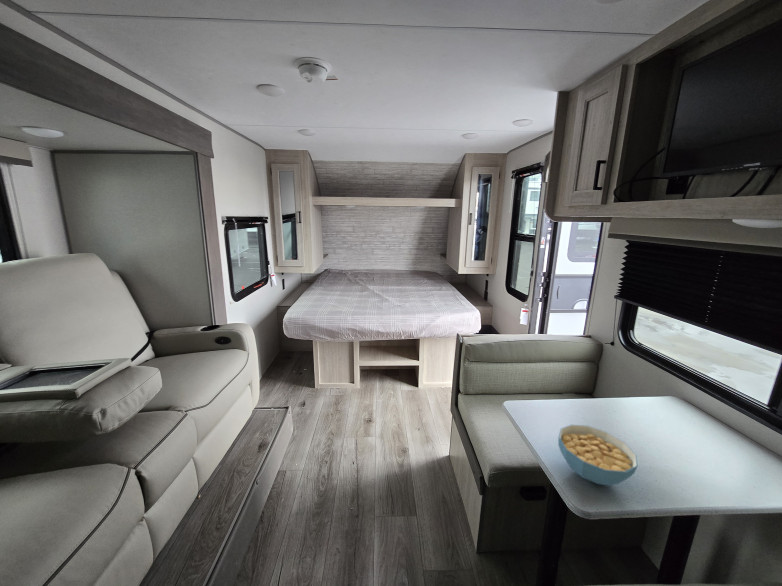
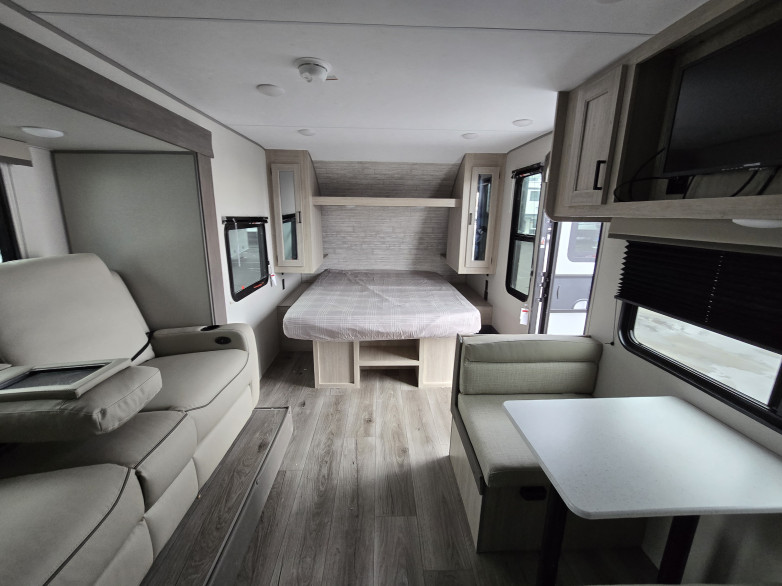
- cereal bowl (593, 459)
